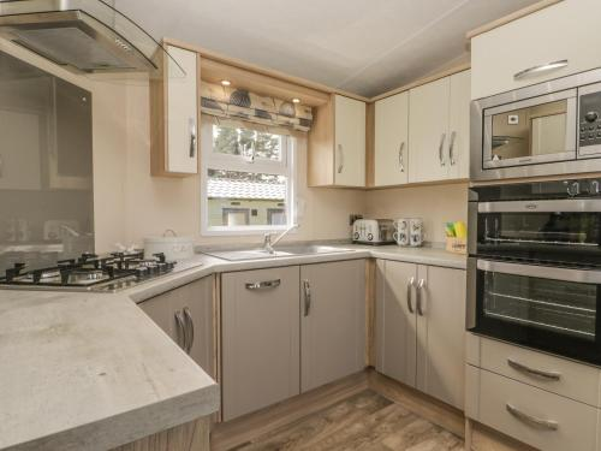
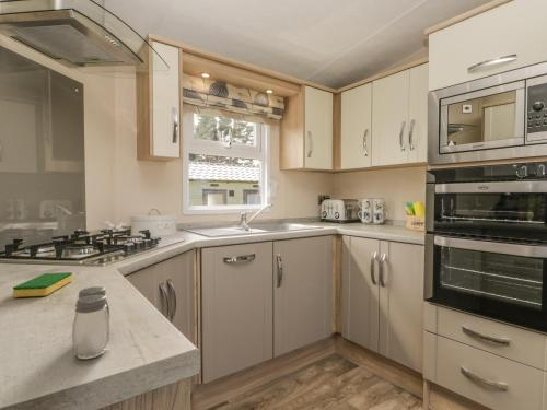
+ dish sponge (45, 283)
+ salt and pepper shaker (92, 318)
